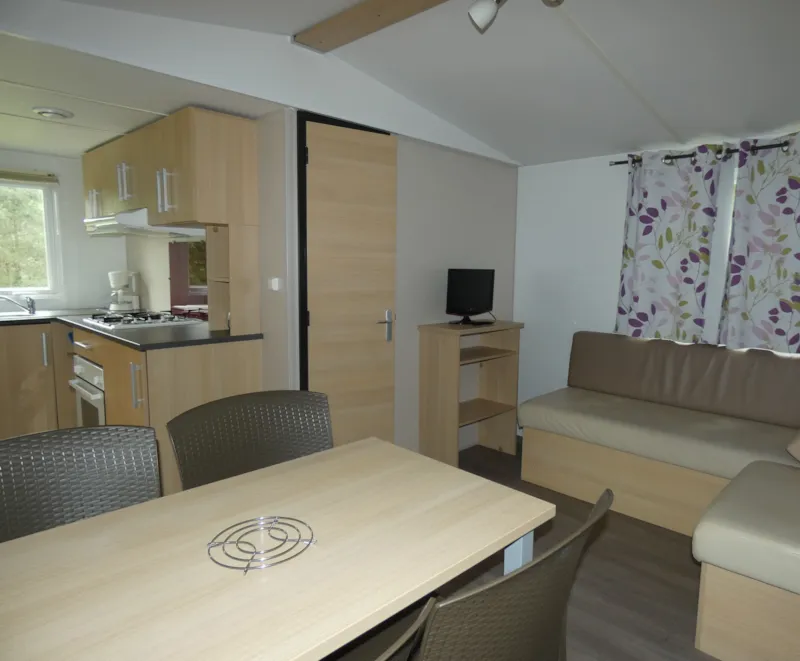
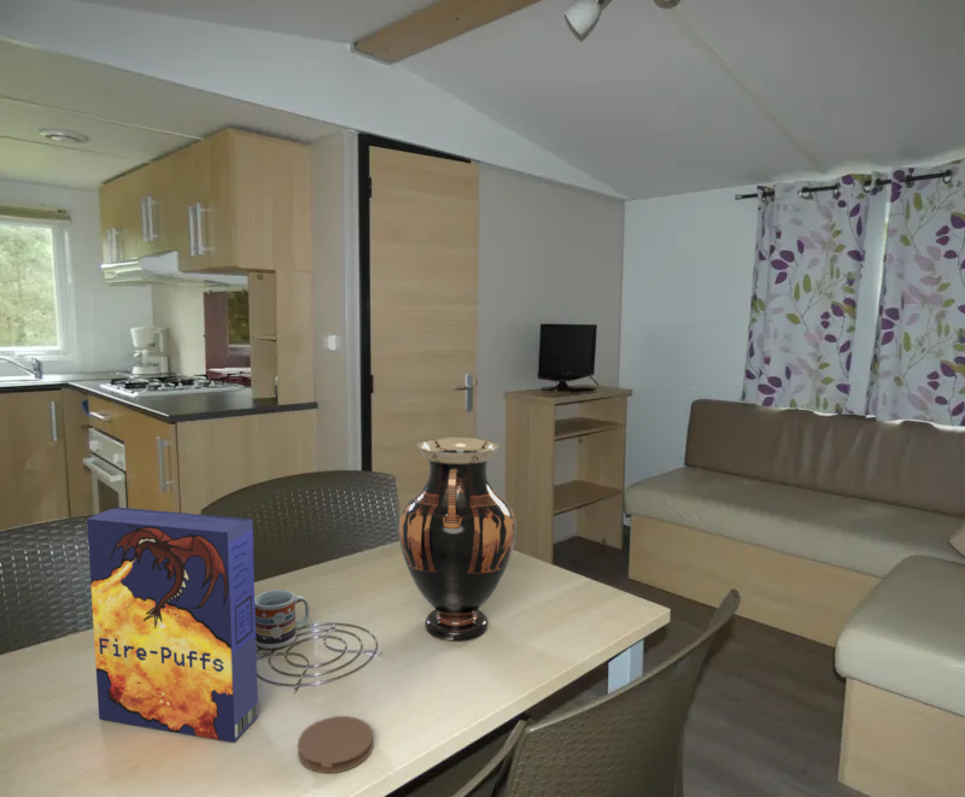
+ coaster (335, 743)
+ cereal box (174, 619)
+ cup (282, 616)
+ vase (457, 537)
